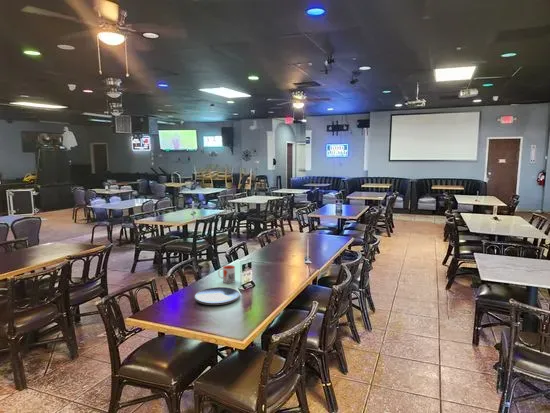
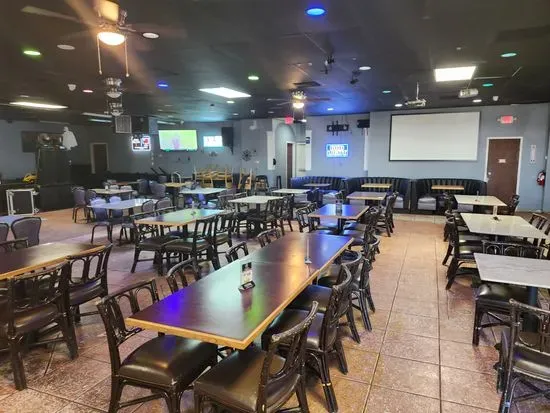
- plate (217, 296)
- mug (226, 273)
